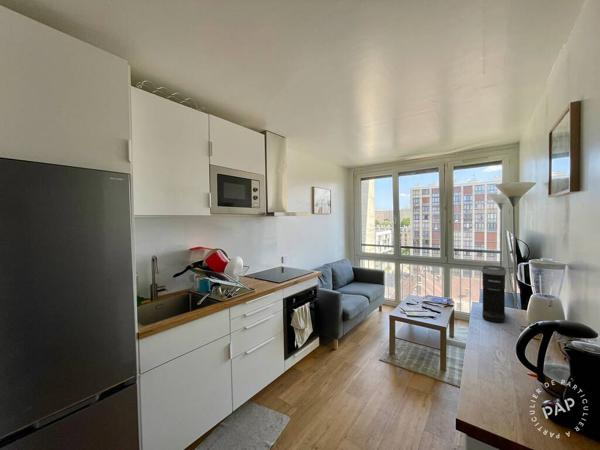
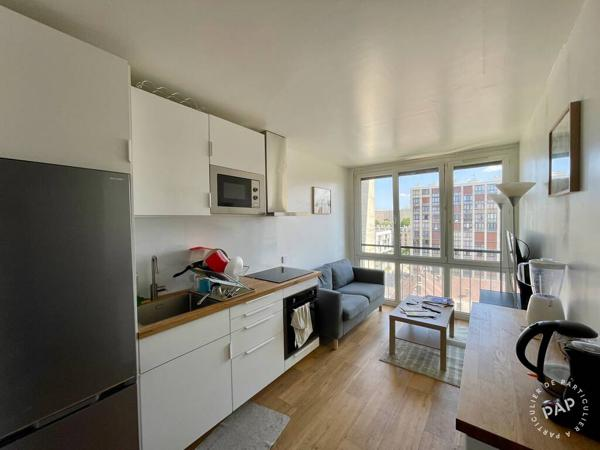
- coffee maker (493, 291)
